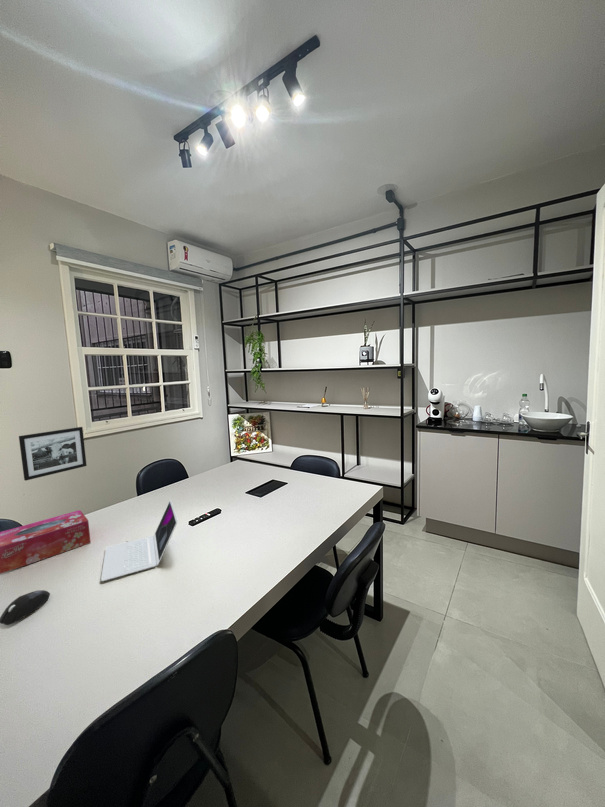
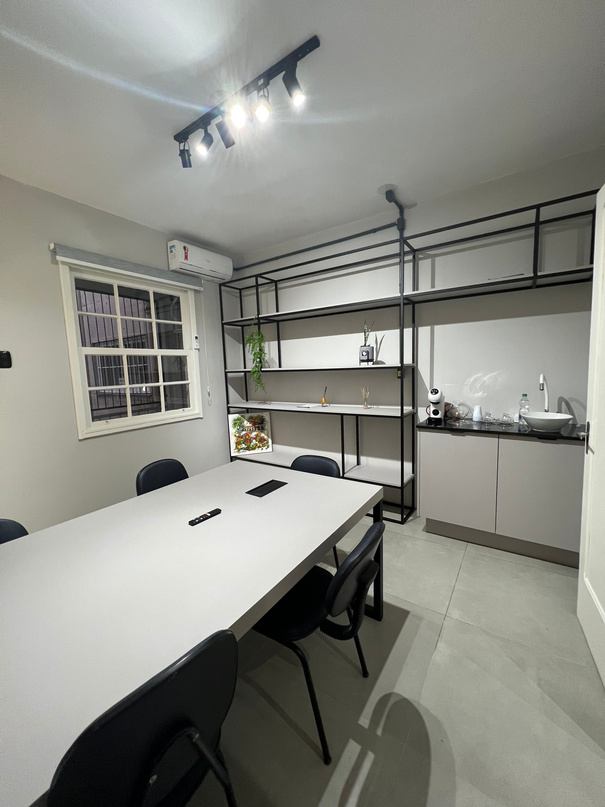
- tissue box (43, 538)
- mouse (26, 602)
- picture frame (55, 452)
- laptop (141, 538)
